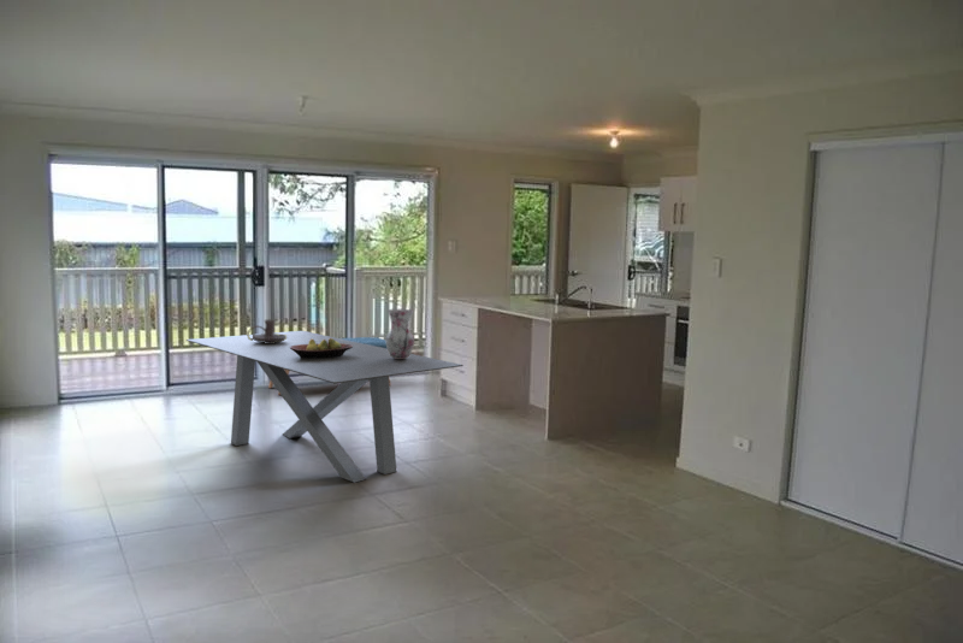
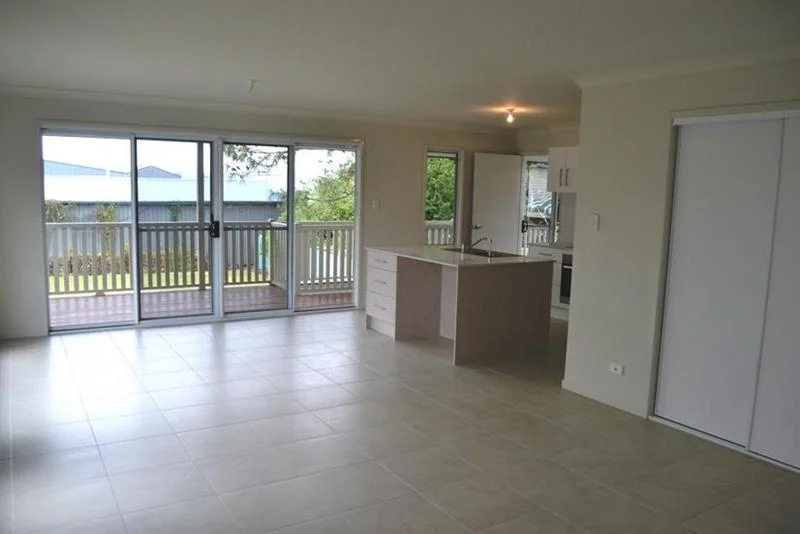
- fruit bowl (321, 347)
- bench (341, 338)
- vase (400, 334)
- candle holder (266, 331)
- dining table (315, 405)
